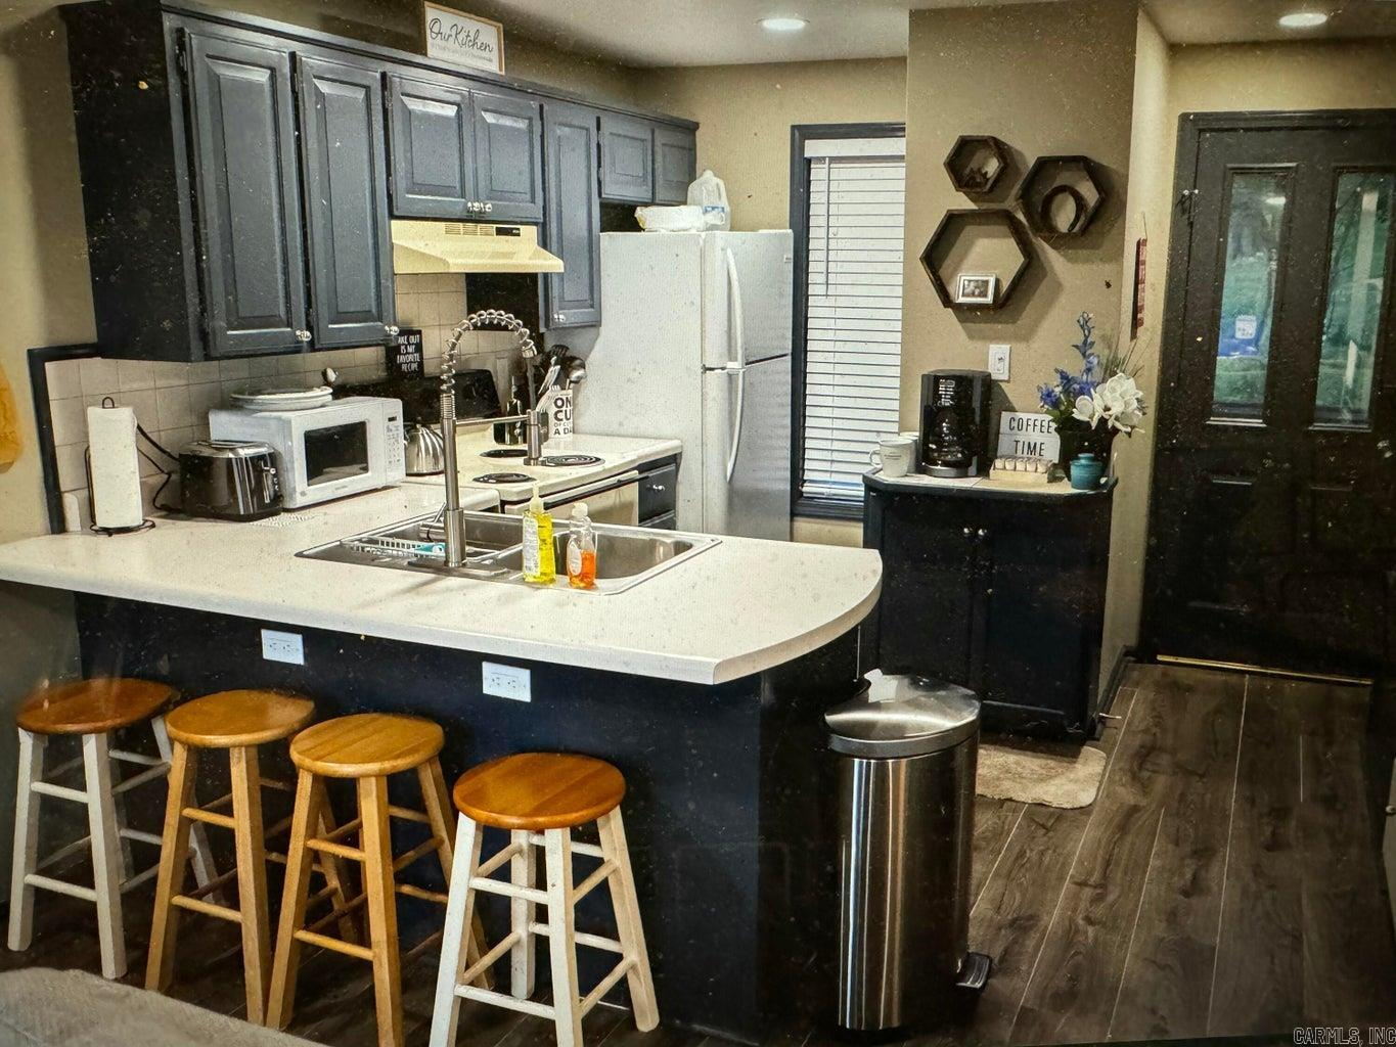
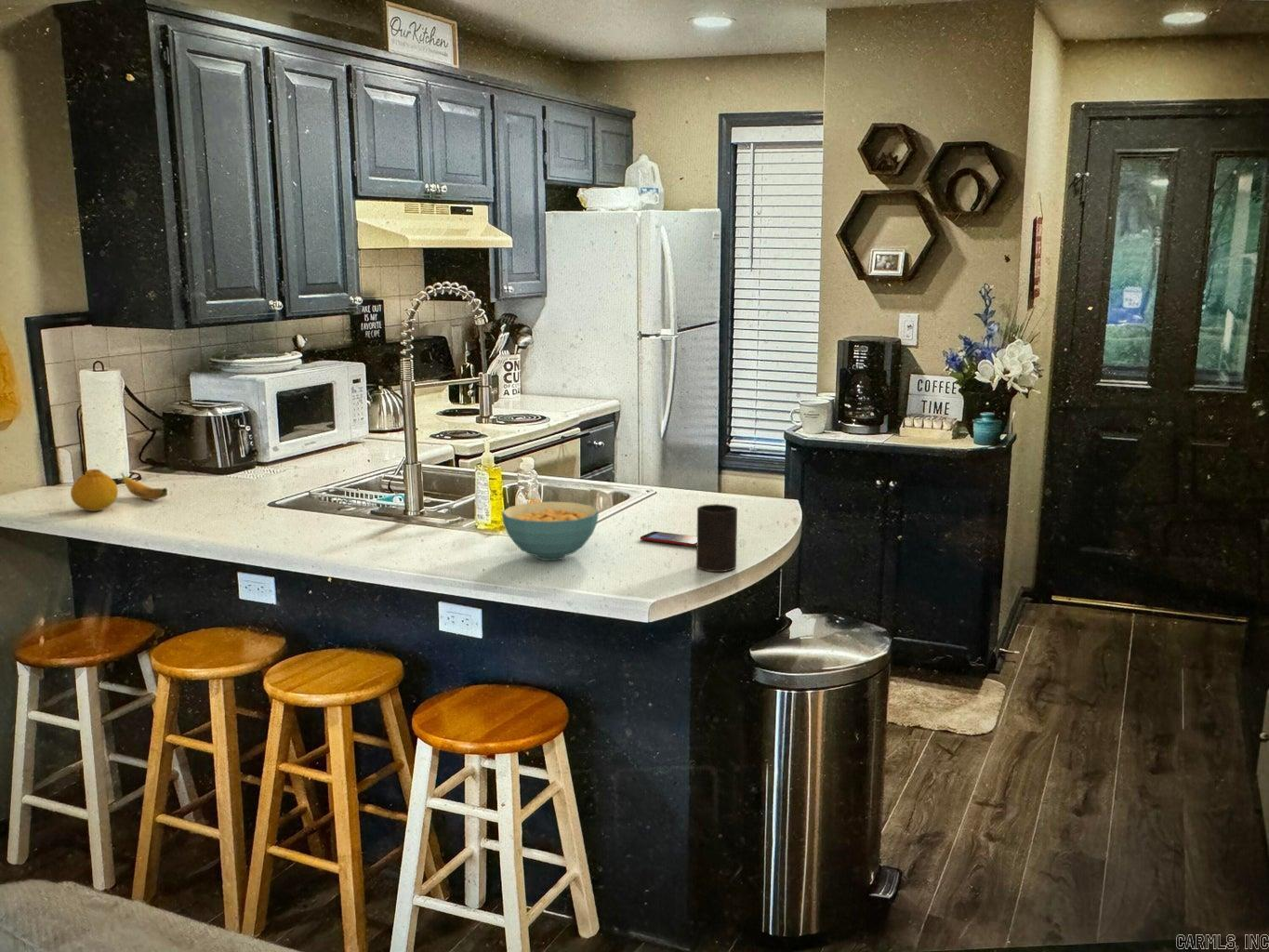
+ smartphone (676, 538)
+ fruit (94, 490)
+ cup (717, 537)
+ cereal bowl (550, 534)
+ banana (144, 486)
